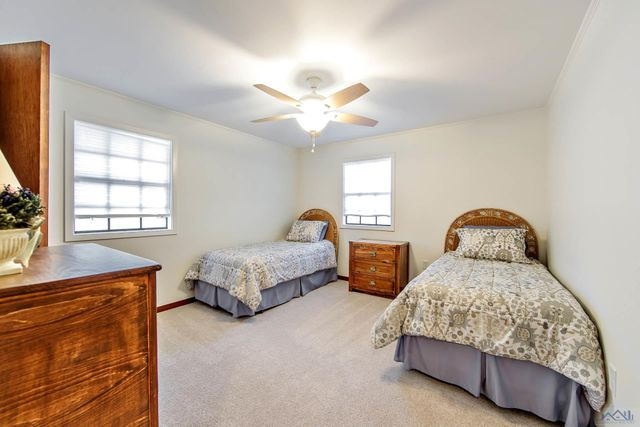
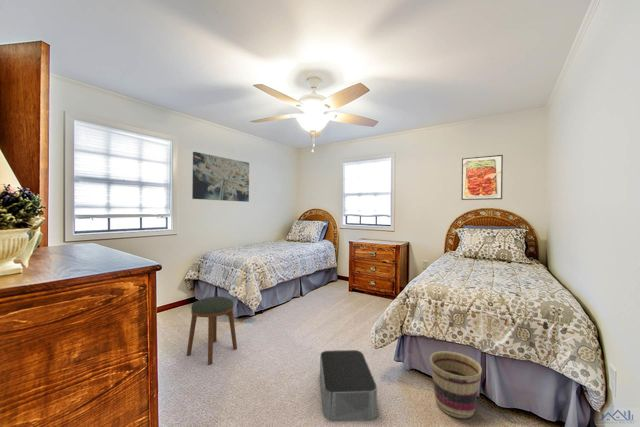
+ storage bin (345, 380)
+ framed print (481, 178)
+ wall art (223, 179)
+ stool (212, 325)
+ basket (454, 384)
